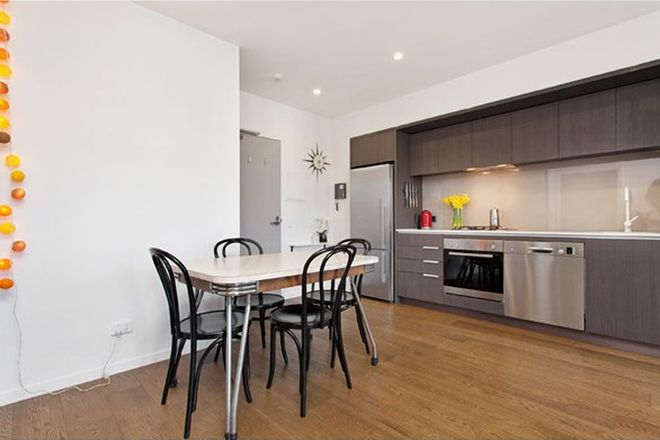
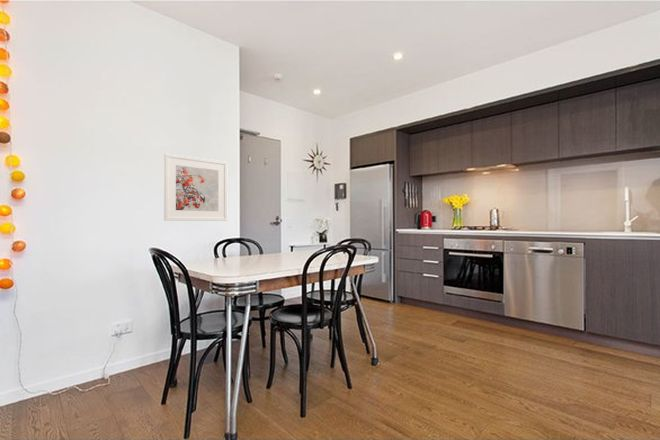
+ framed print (197, 189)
